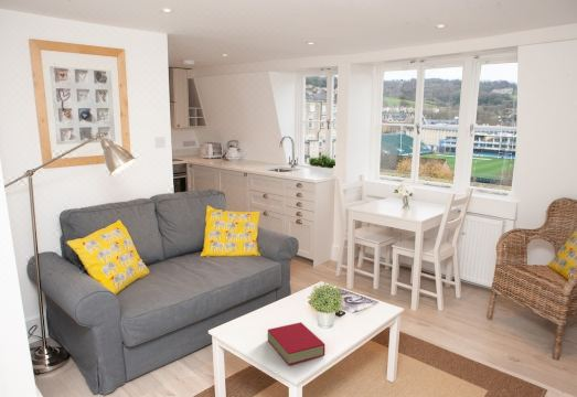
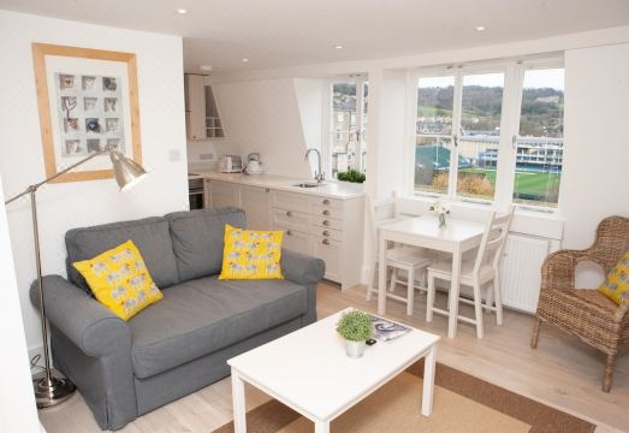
- book (295, 342)
